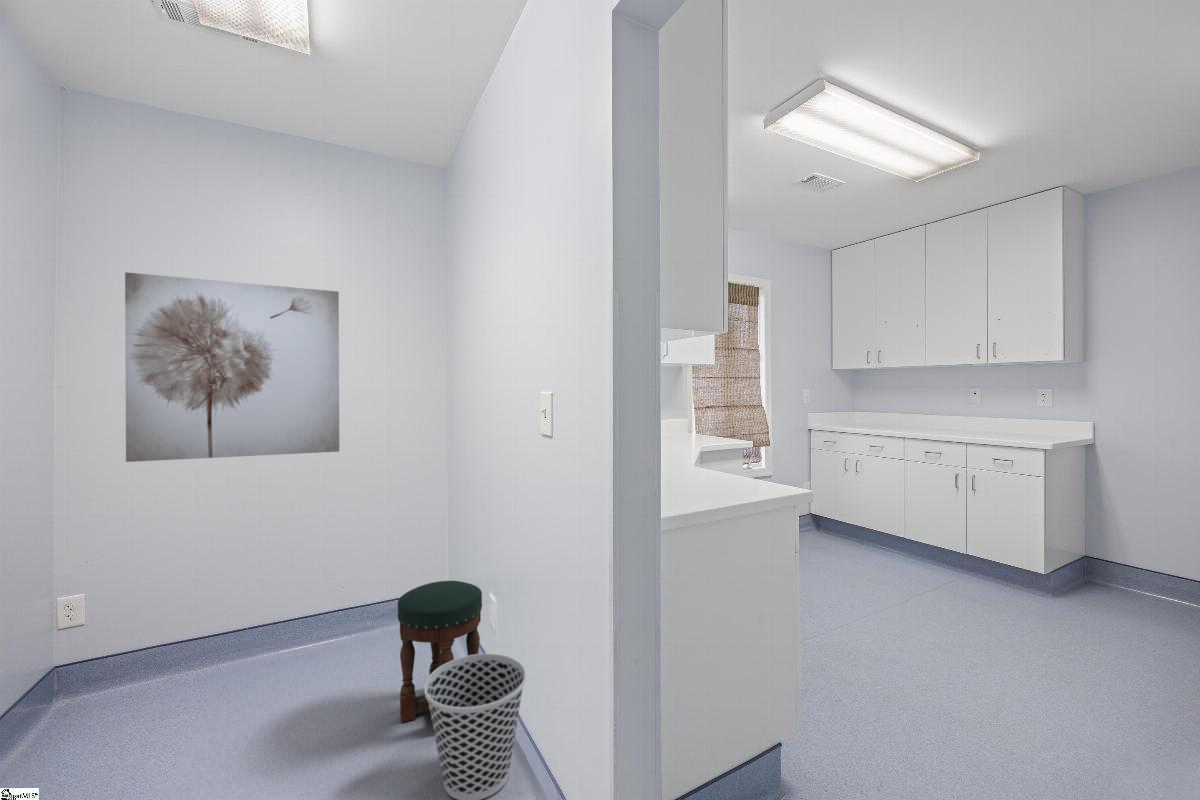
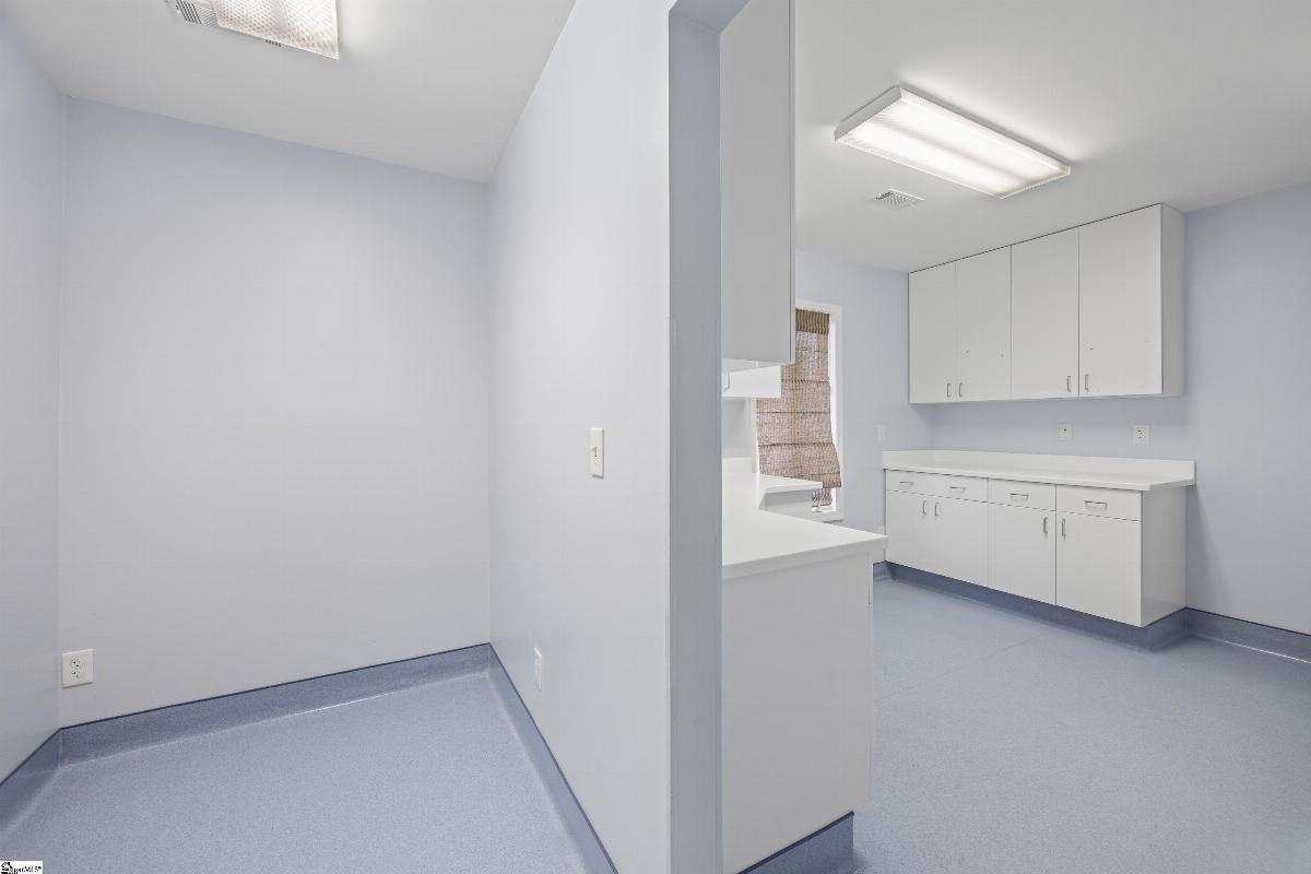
- wall art (241, 369)
- stool (441, 648)
- wastebasket (476, 726)
